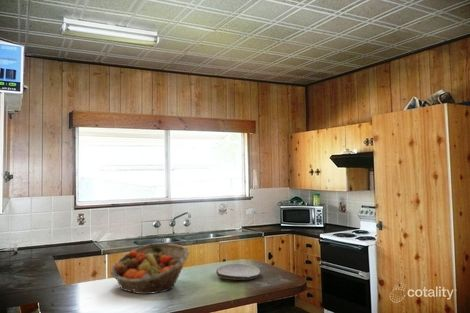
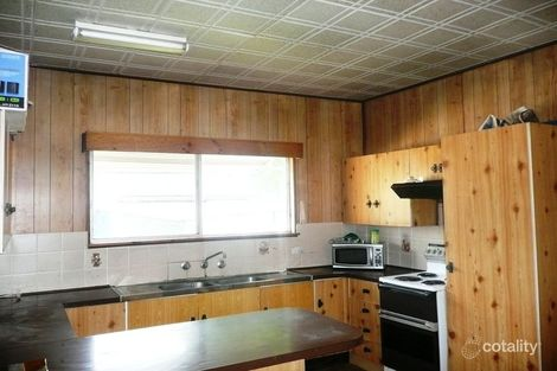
- plate (238, 272)
- fruit basket (150, 267)
